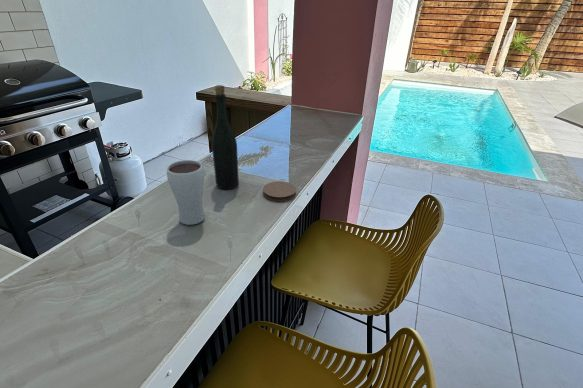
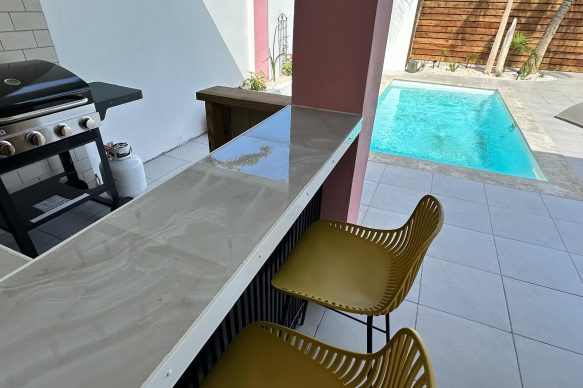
- drinking glass (188, 193)
- coaster (279, 190)
- bottle (223, 138)
